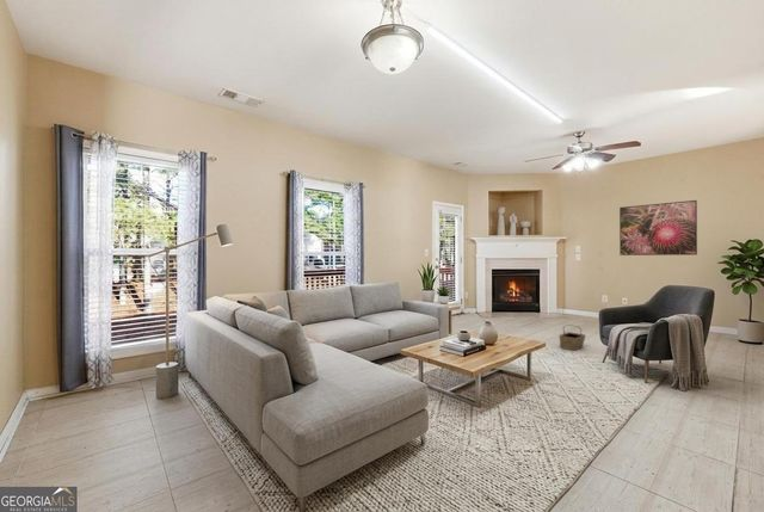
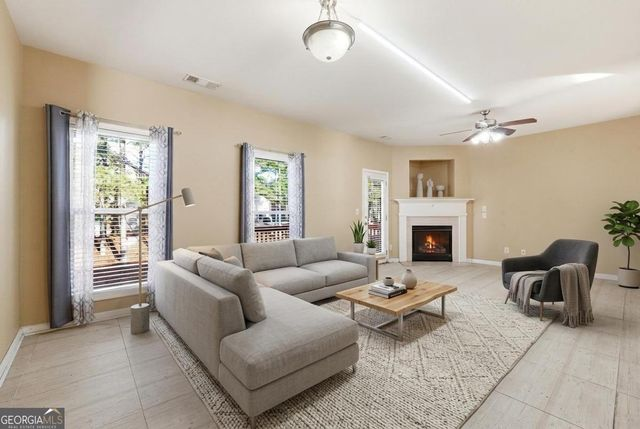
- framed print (655, 229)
- basket (572, 337)
